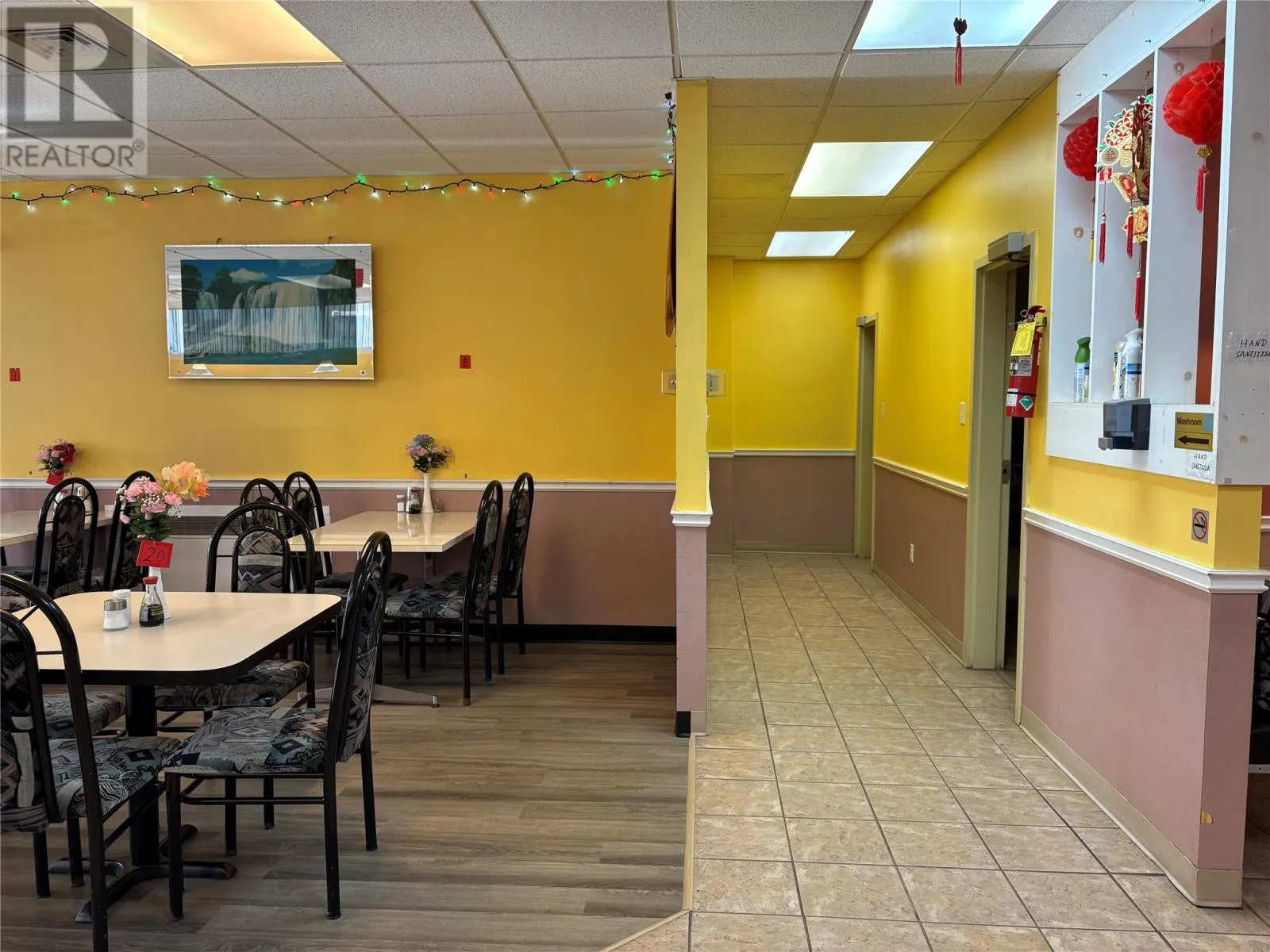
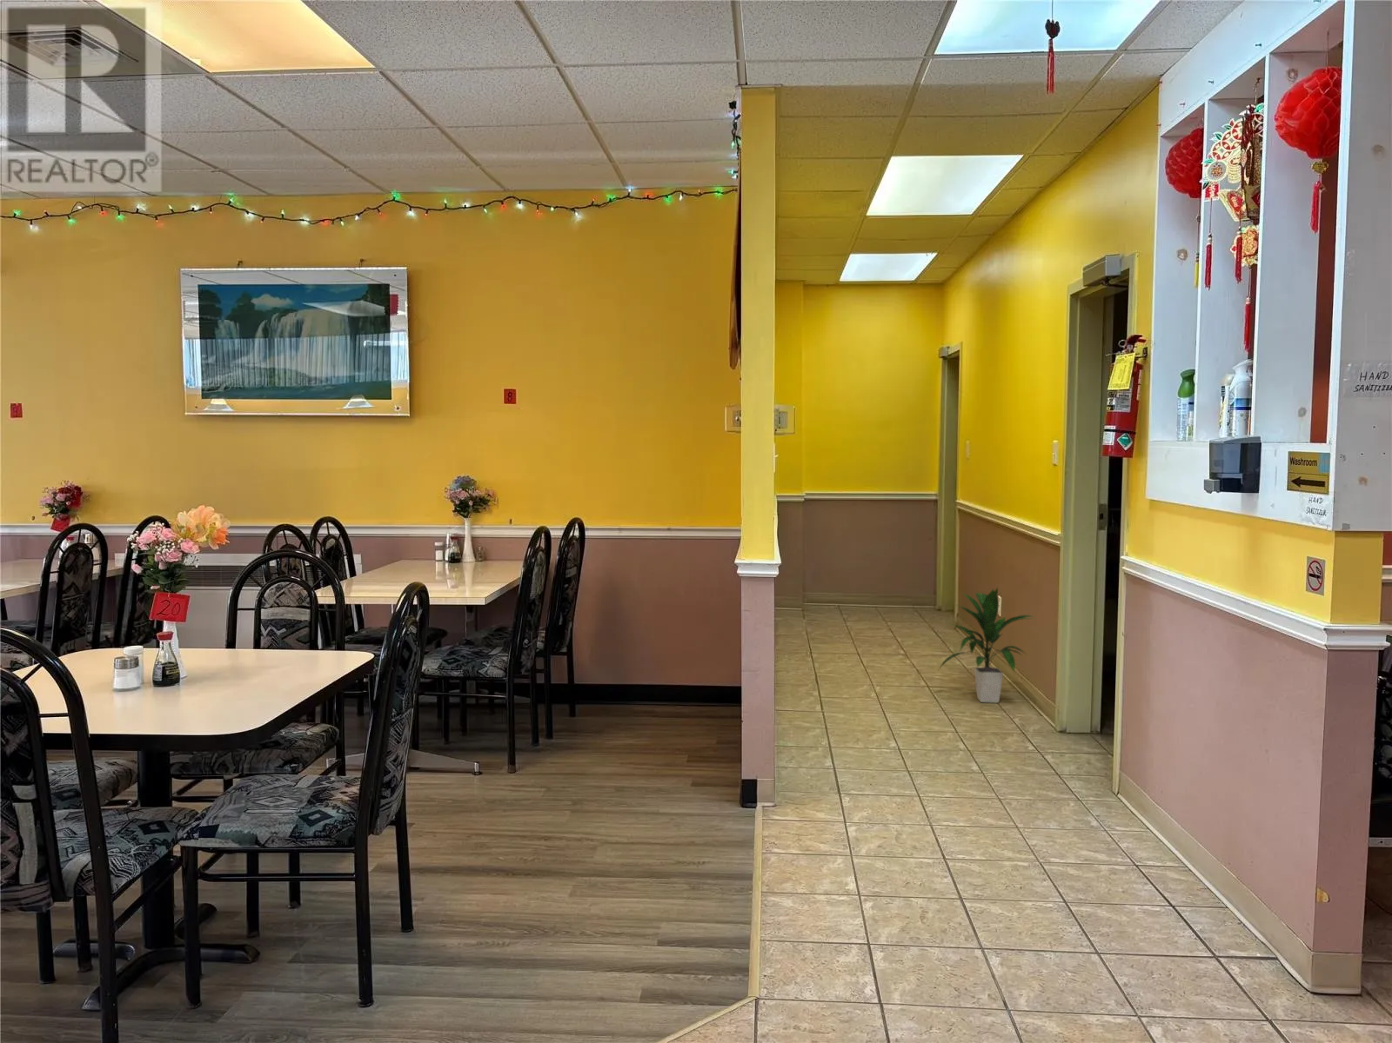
+ indoor plant (985, 642)
